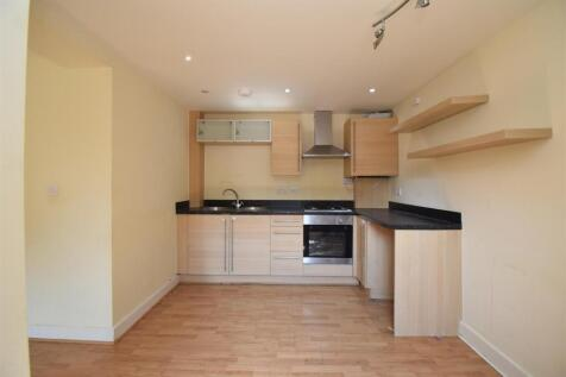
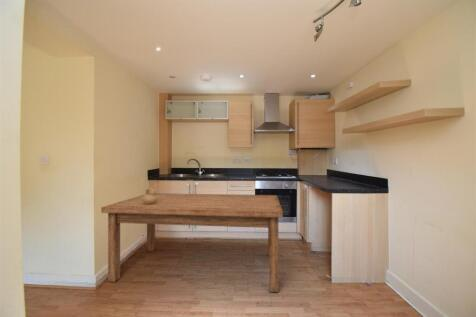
+ dining table (201, 225)
+ ceramic jug (149, 194)
